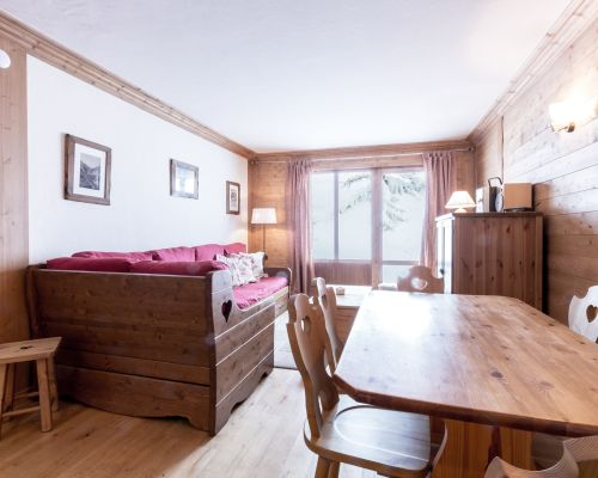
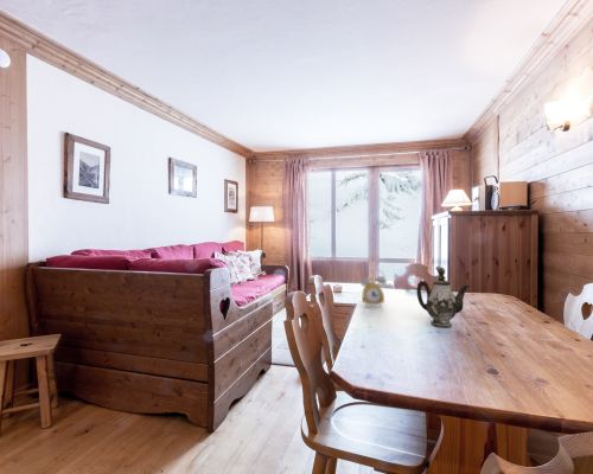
+ teapot (442, 295)
+ alarm clock (372, 287)
